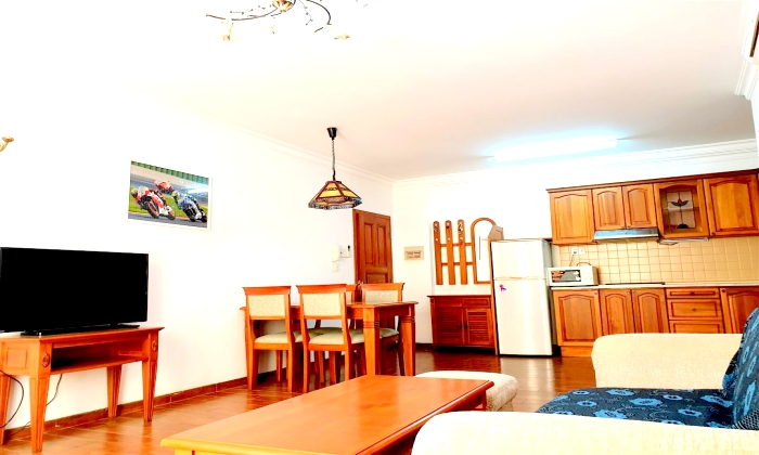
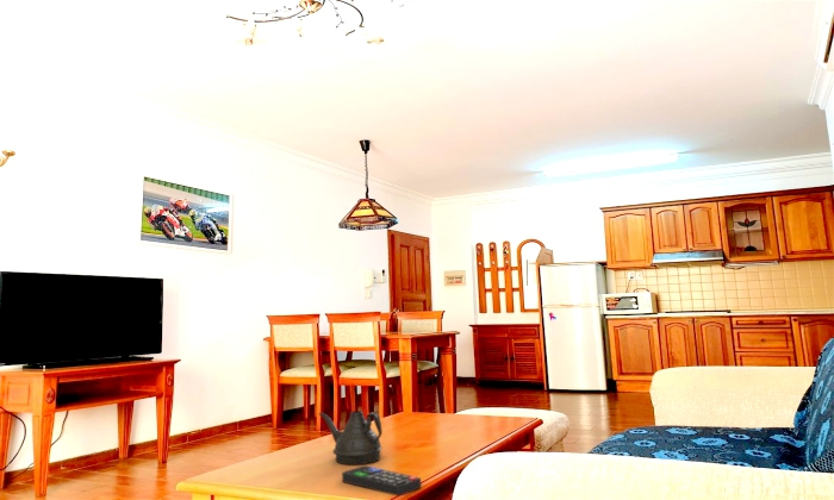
+ teapot (350, 433)
+ remote control (380, 479)
